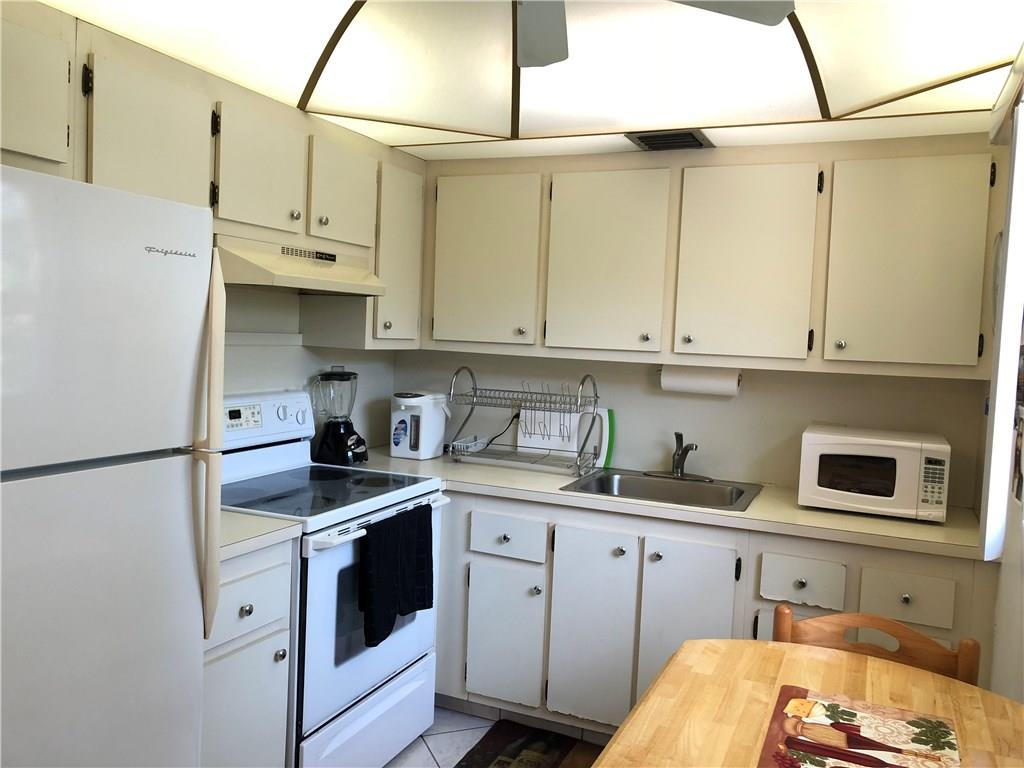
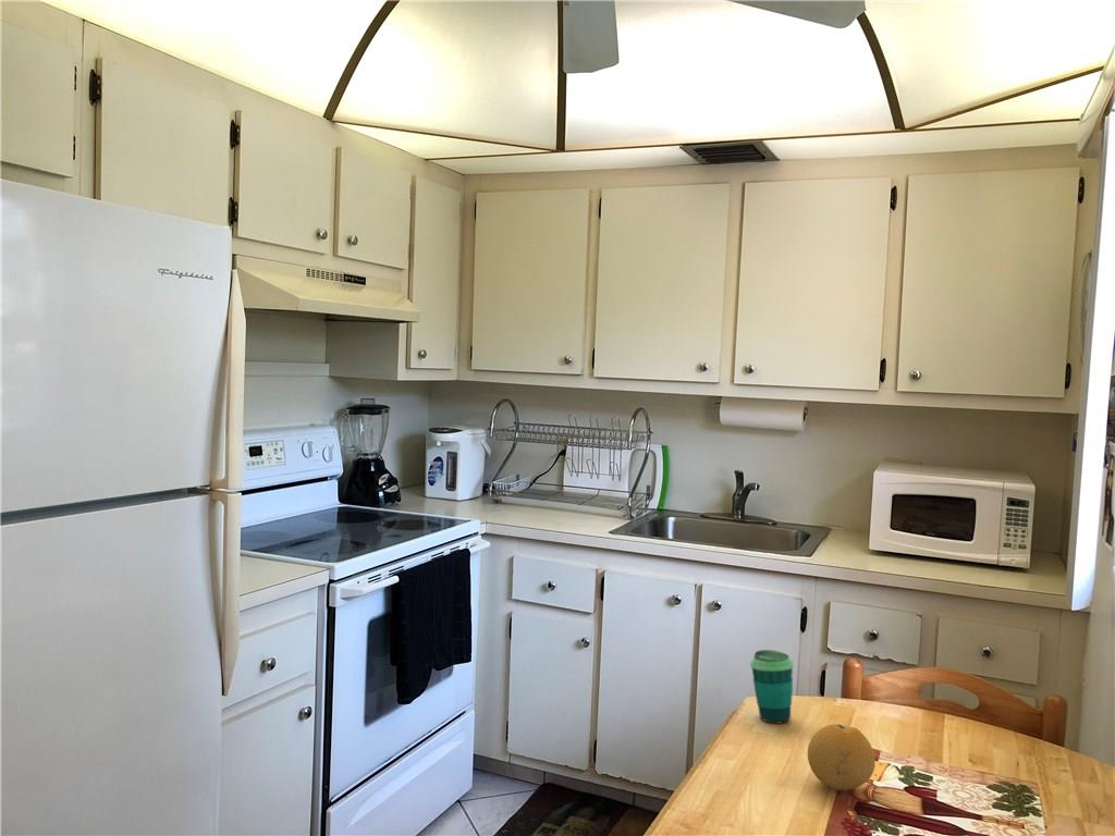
+ fruit (841, 755)
+ cup (770, 686)
